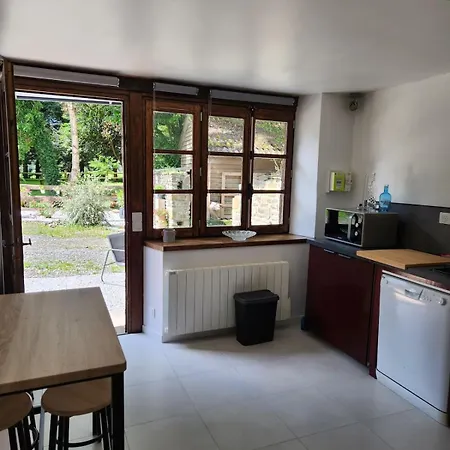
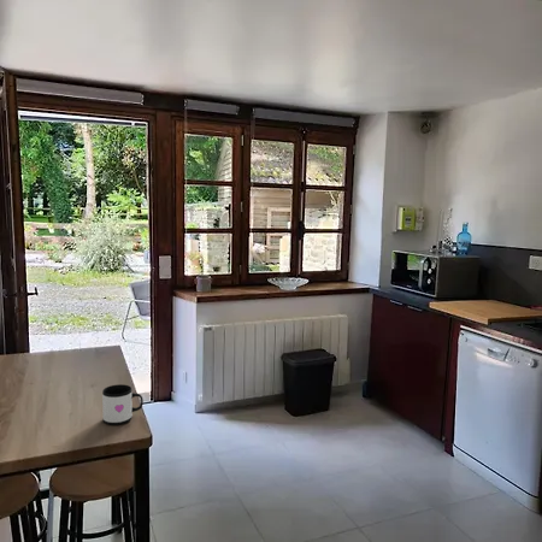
+ mug (123, 403)
